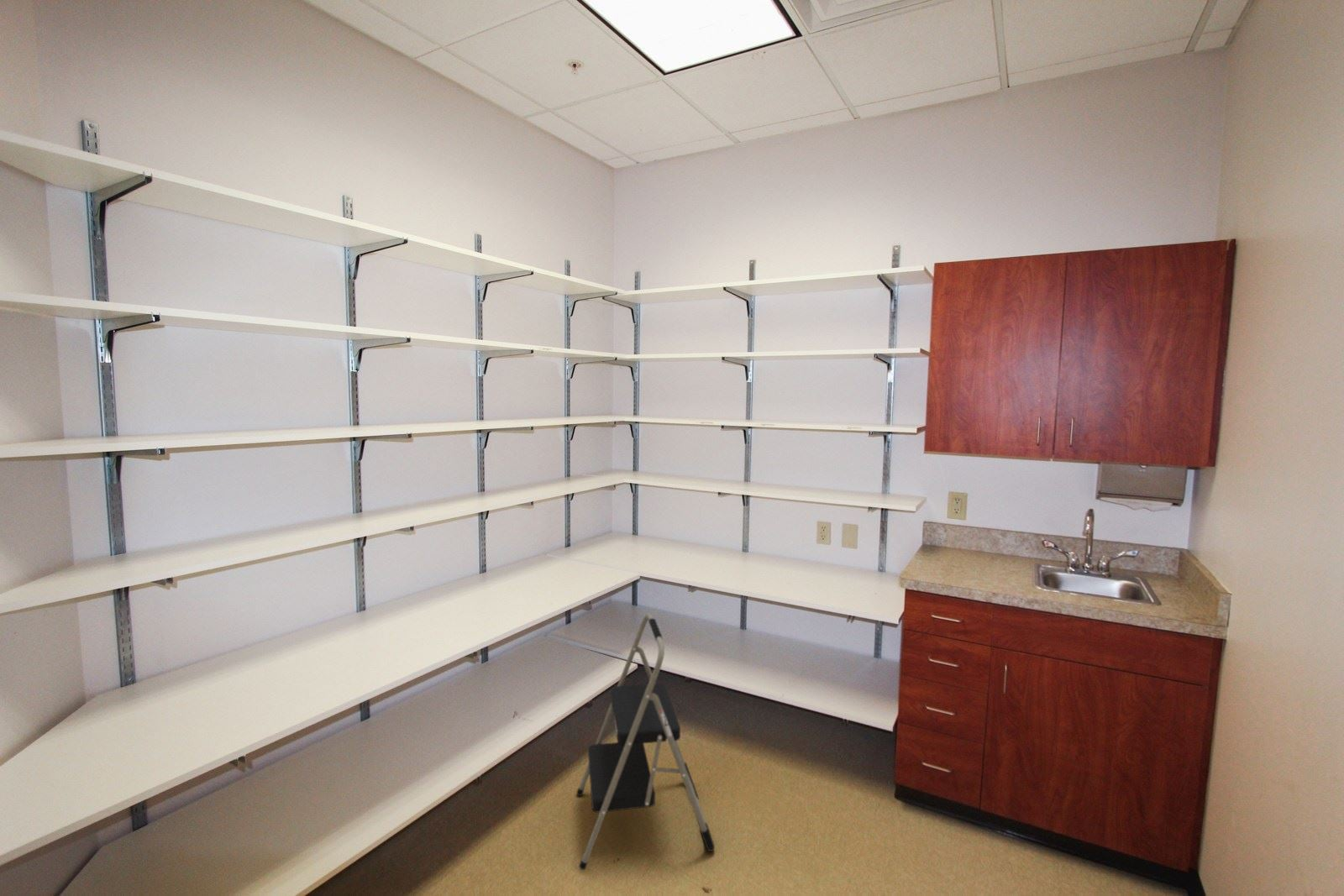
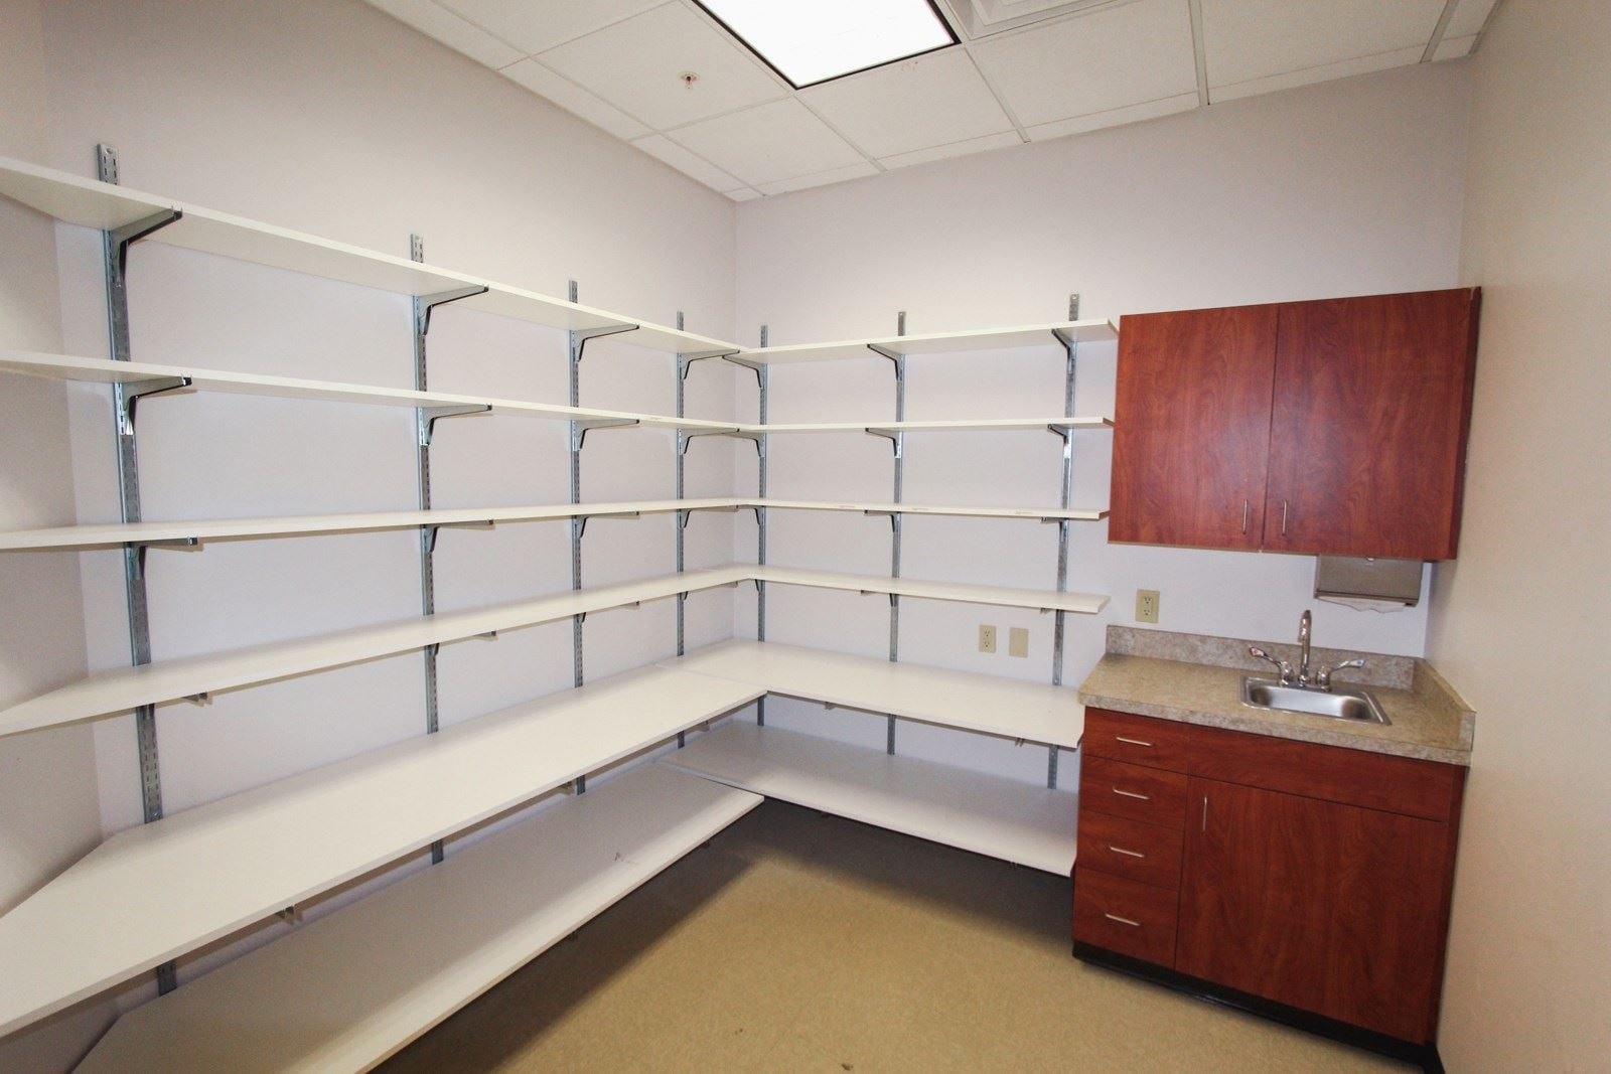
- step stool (642, 725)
